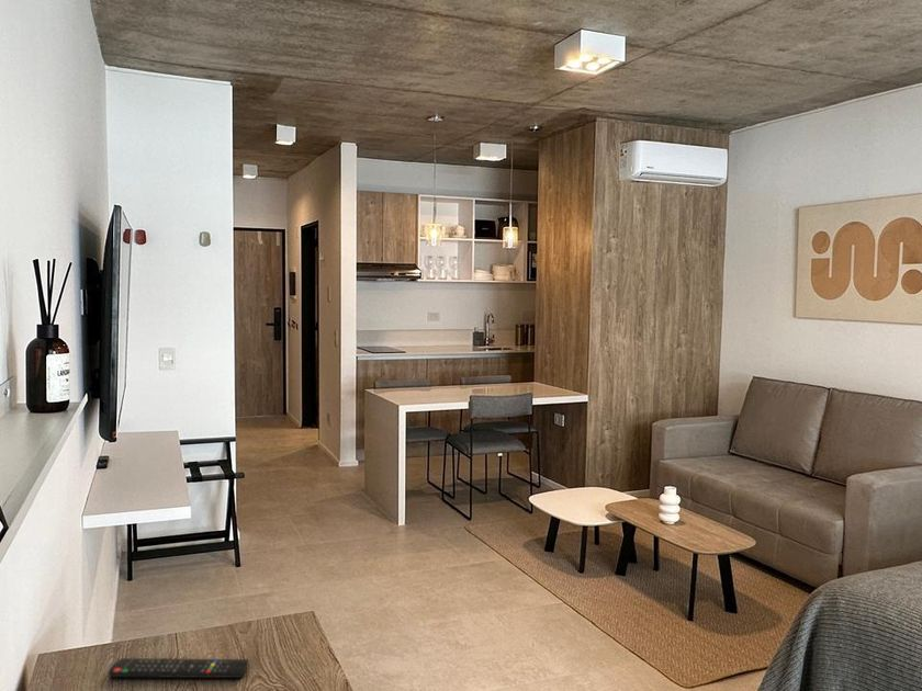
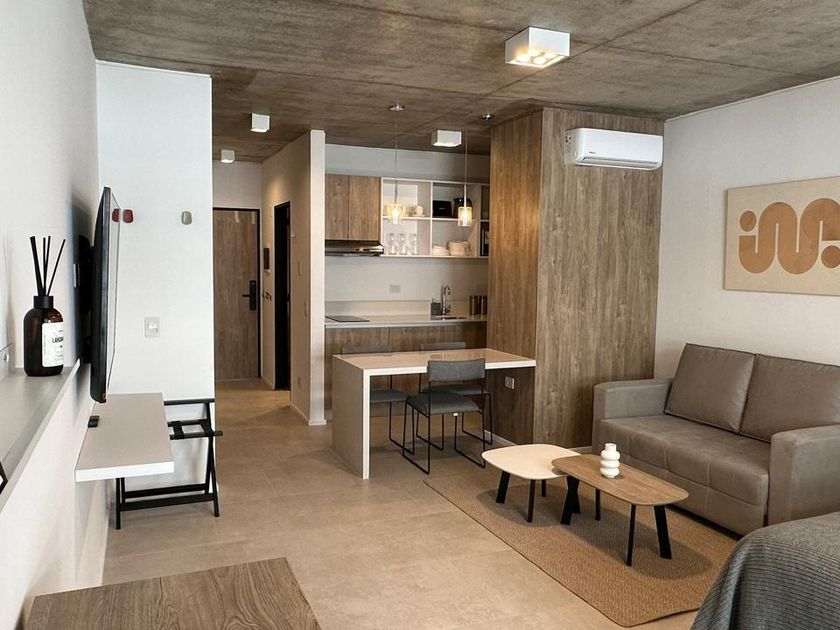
- remote control (178, 669)
